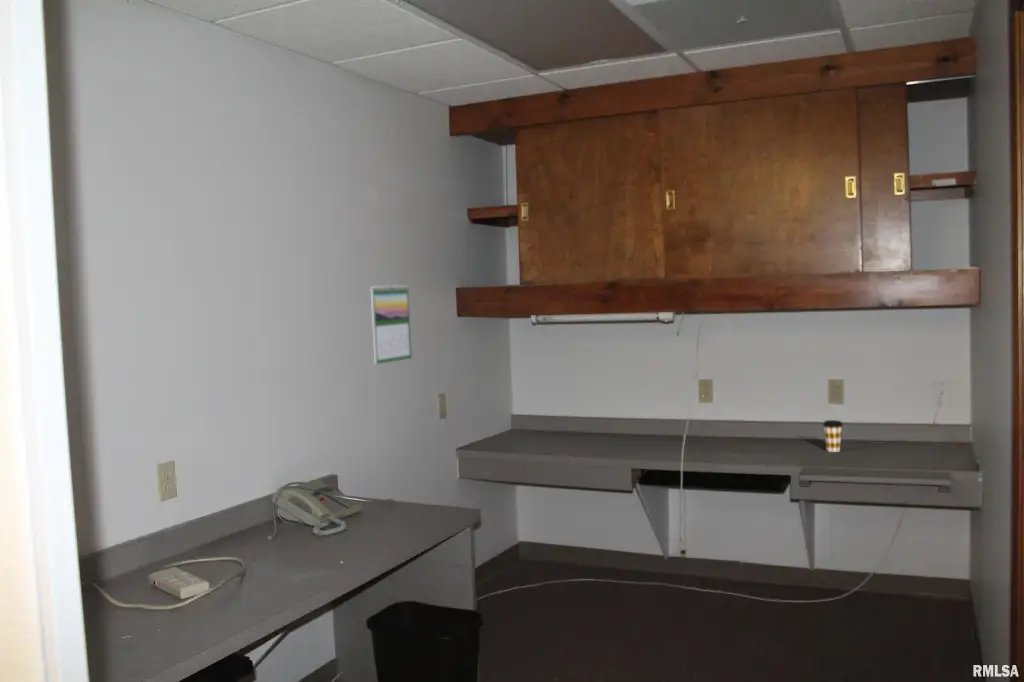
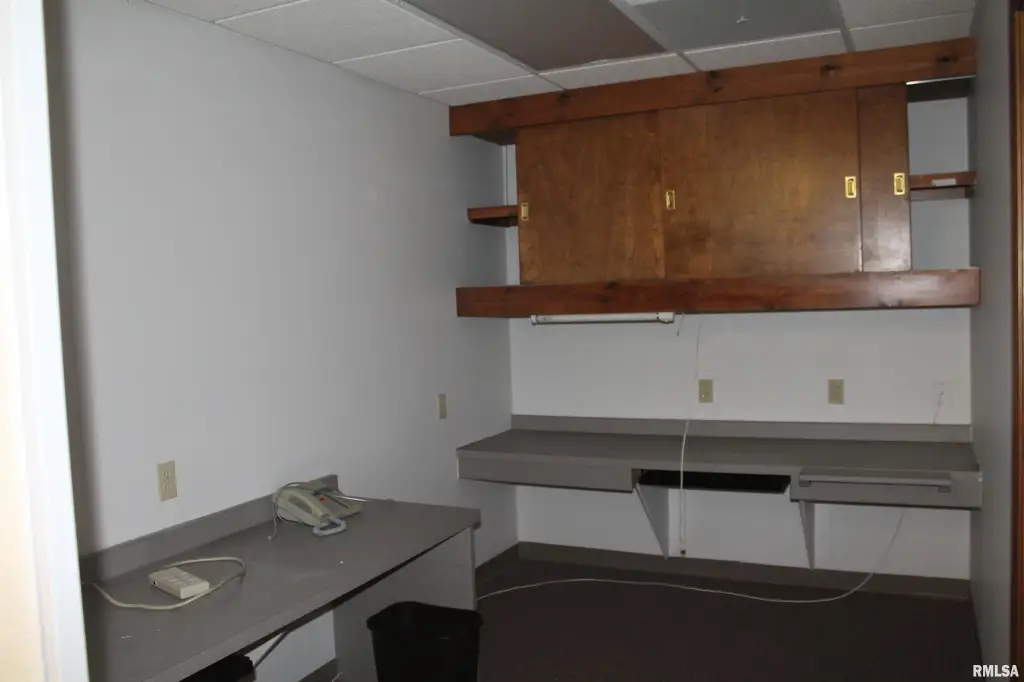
- calendar (391, 322)
- coffee cup (833, 436)
